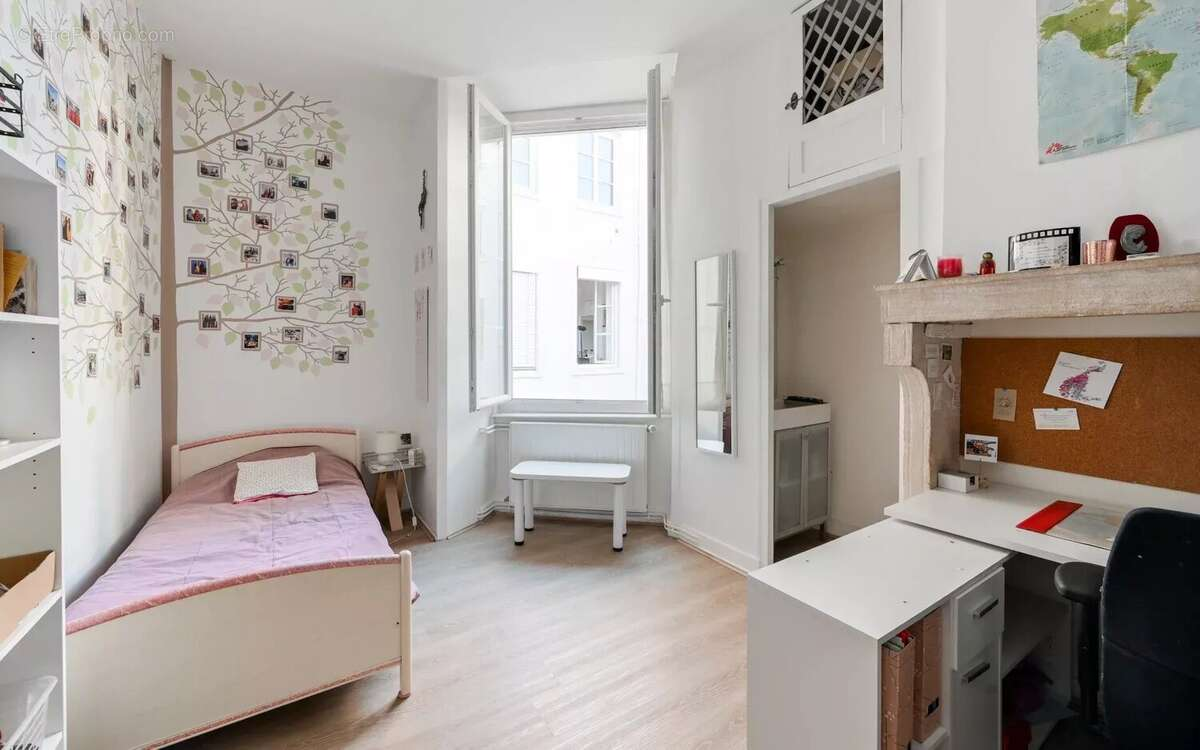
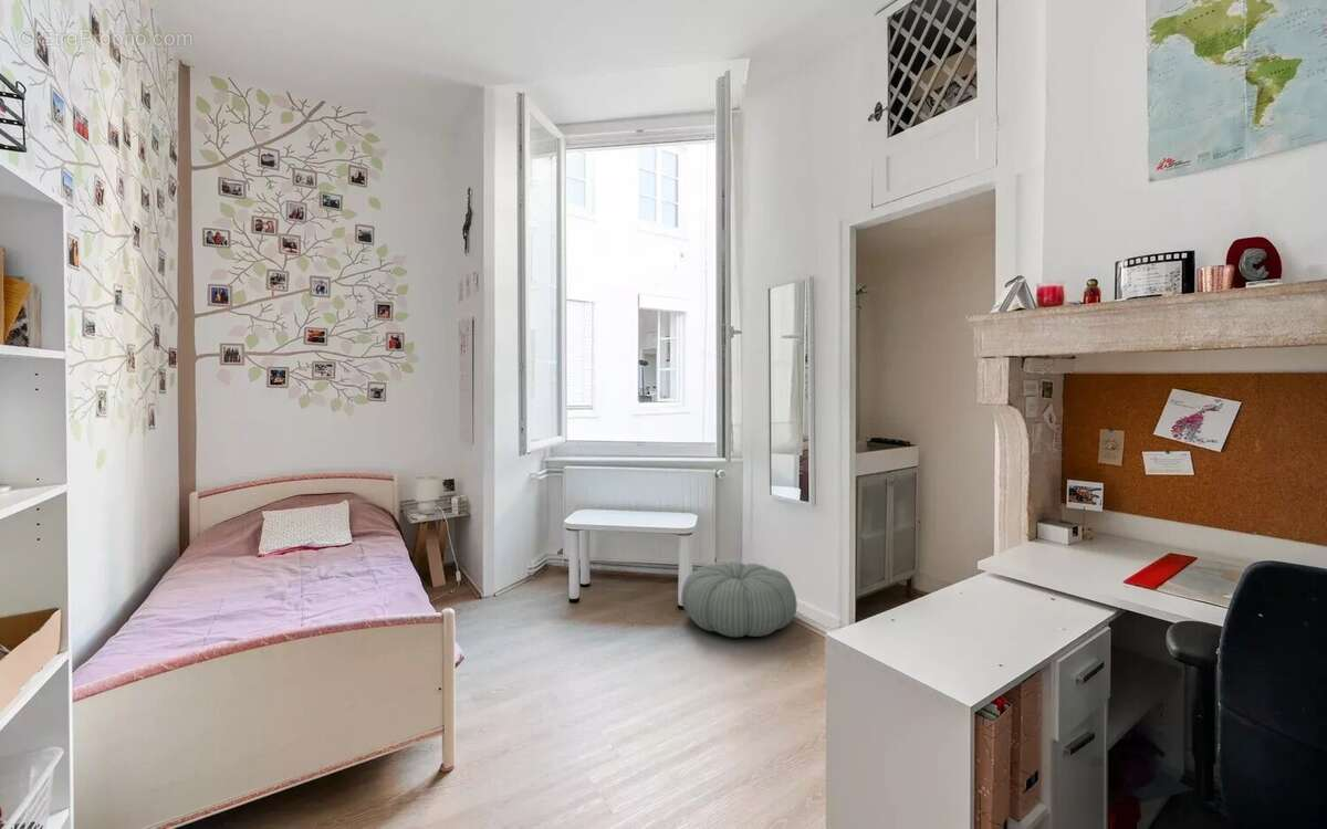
+ pouf (738, 596)
